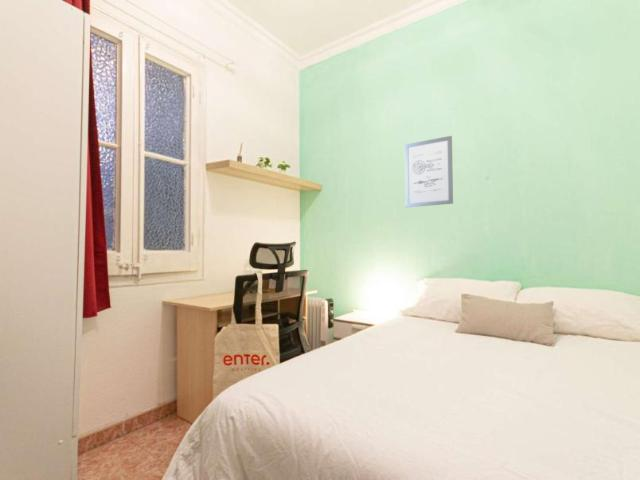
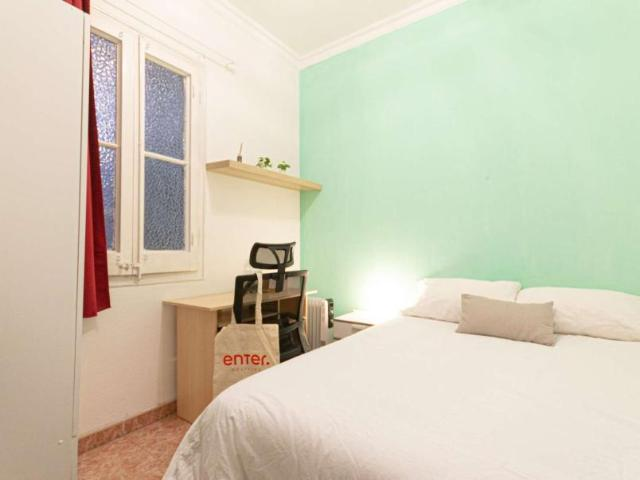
- wall art (427, 172)
